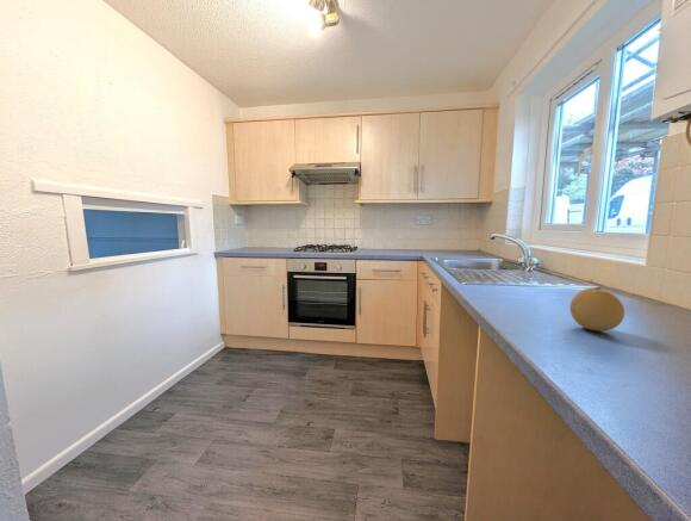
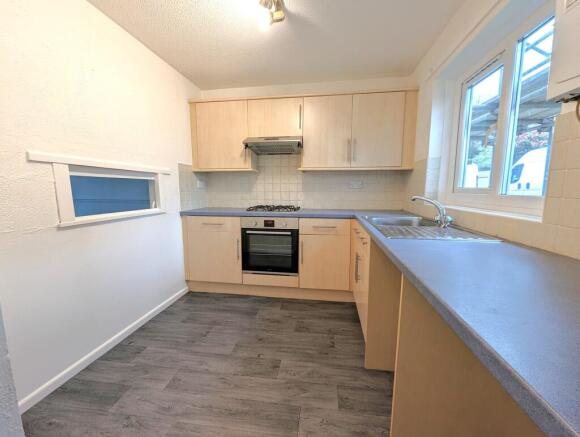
- fruit (596, 309)
